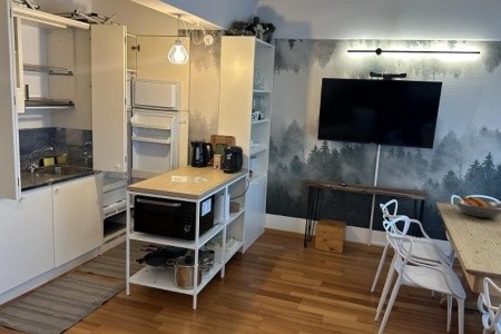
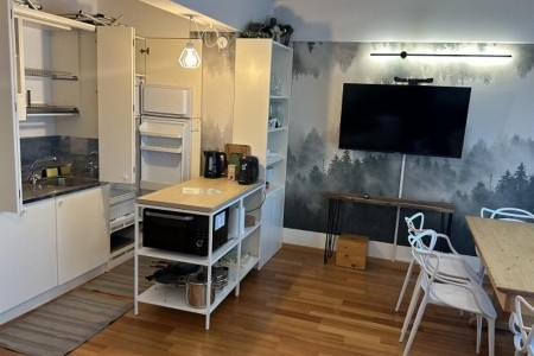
- fruit bowl (479, 207)
